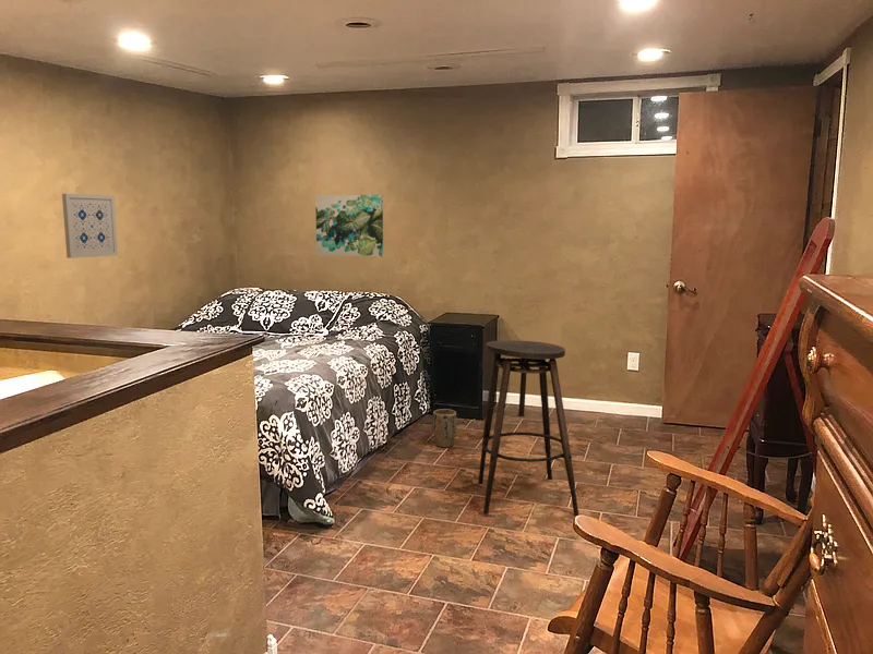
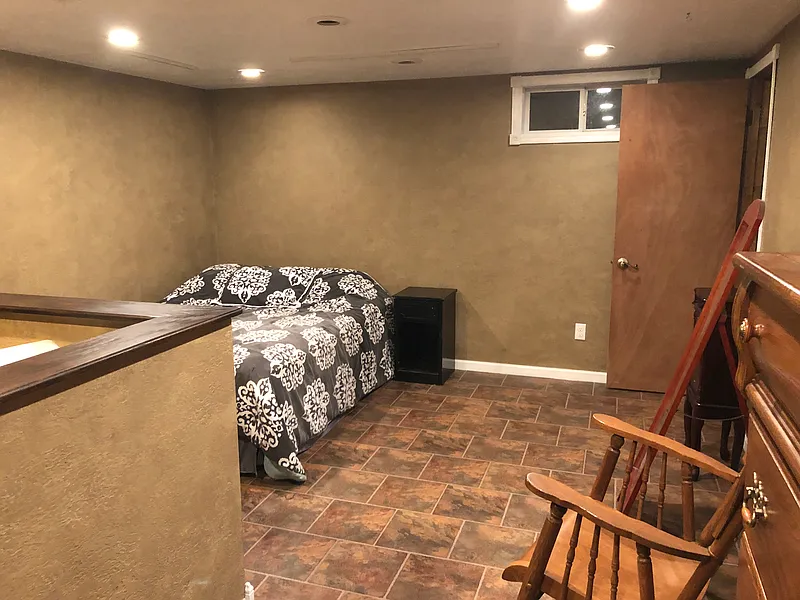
- stool (524, 415)
- wall art (91, 226)
- plant pot (444, 428)
- wall art (349, 226)
